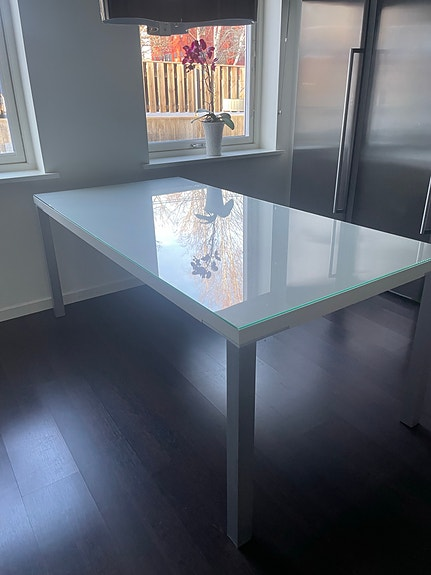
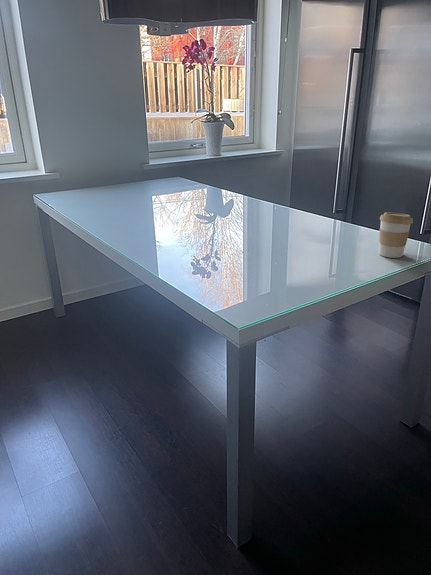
+ coffee cup (393, 233)
